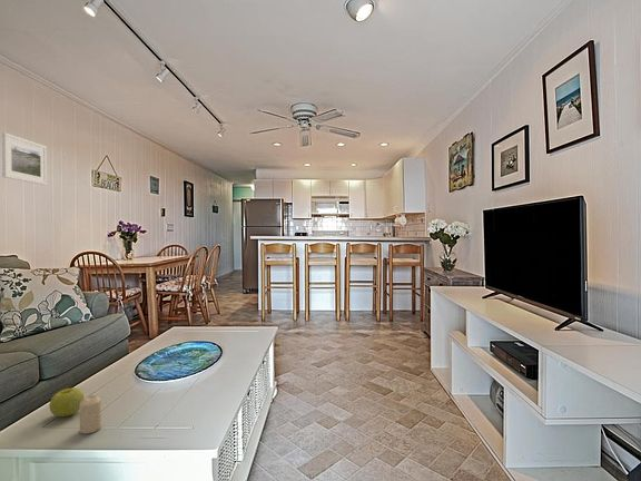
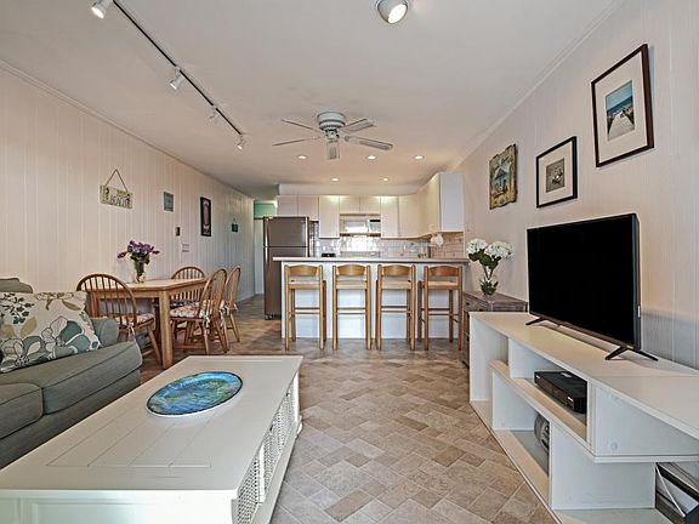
- apple (67, 402)
- candle (90, 413)
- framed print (26, 160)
